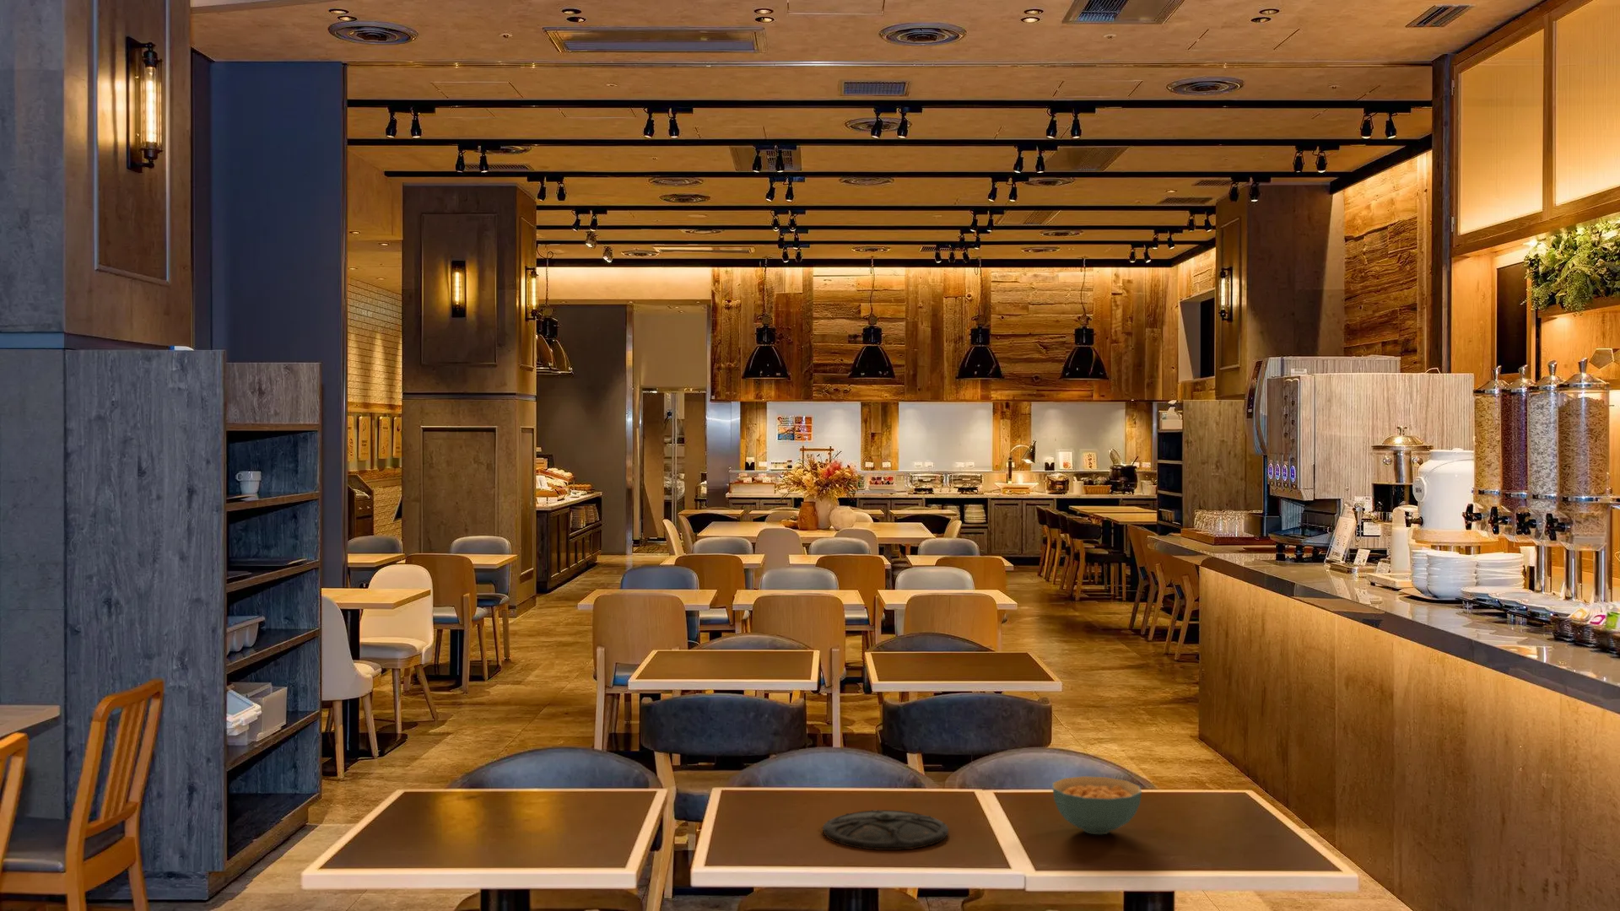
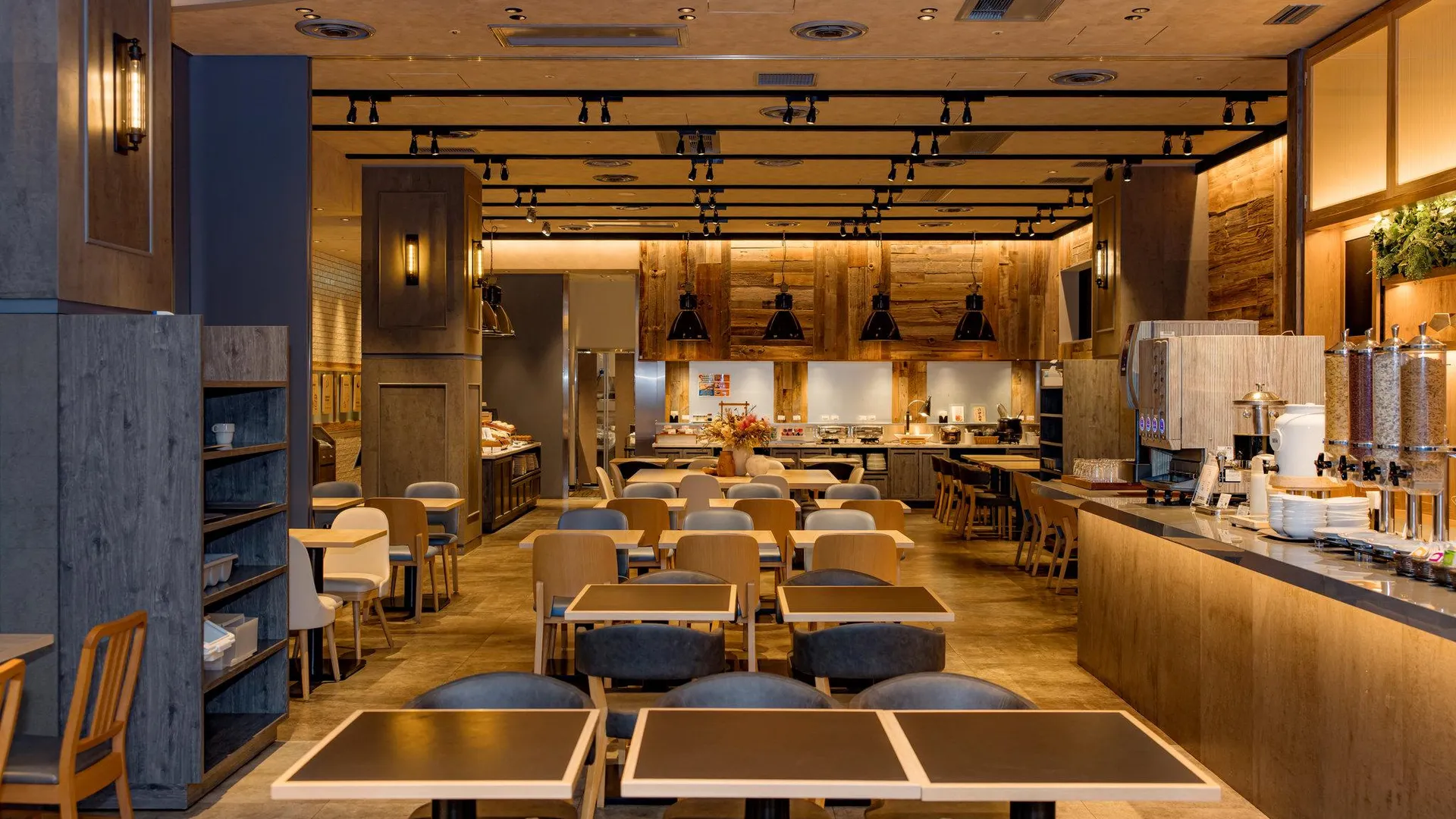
- plate (885, 822)
- cereal bowl (1096, 809)
